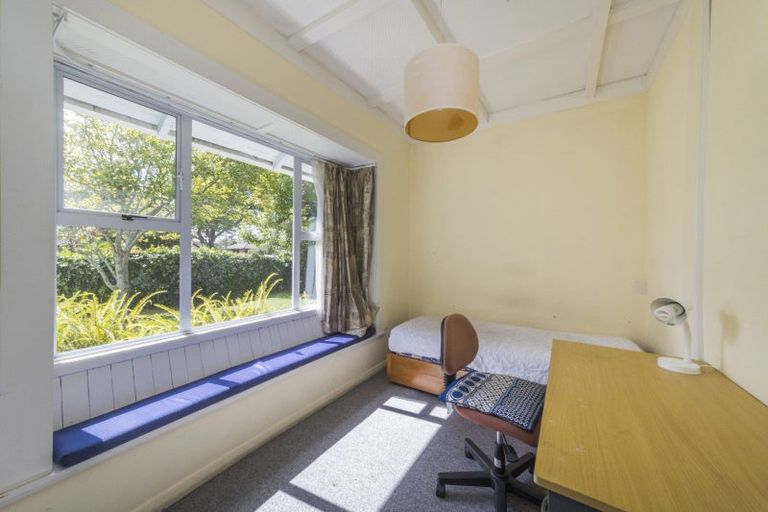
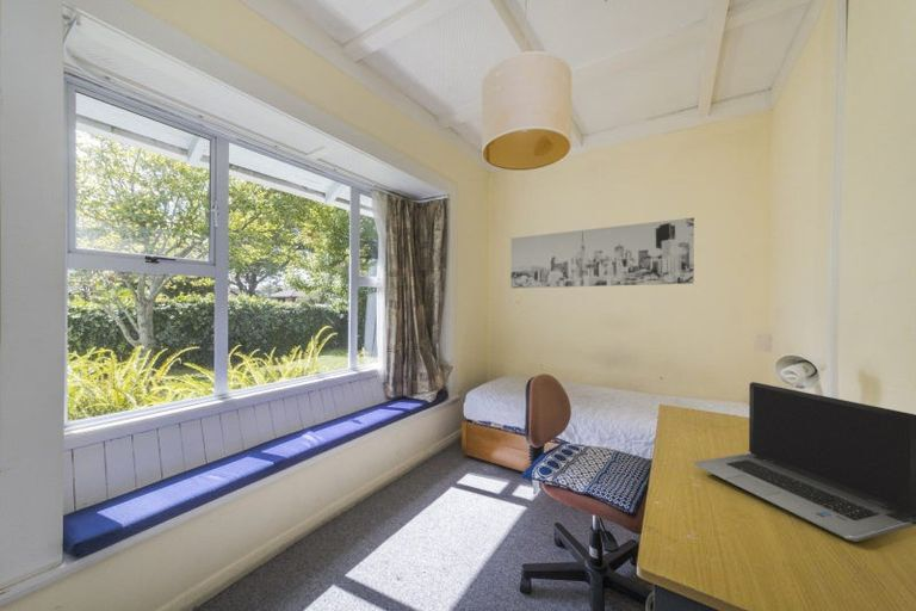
+ wall art (590, 258)
+ laptop computer (790, 446)
